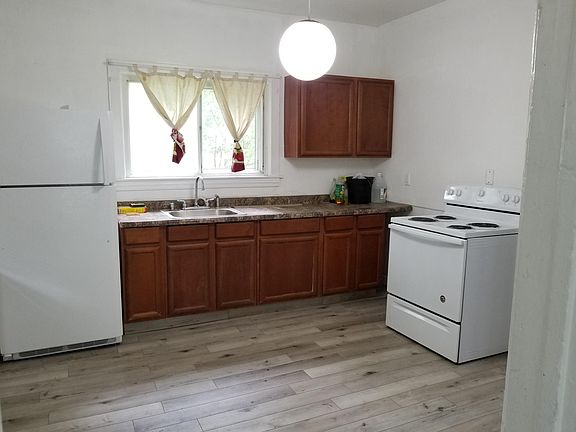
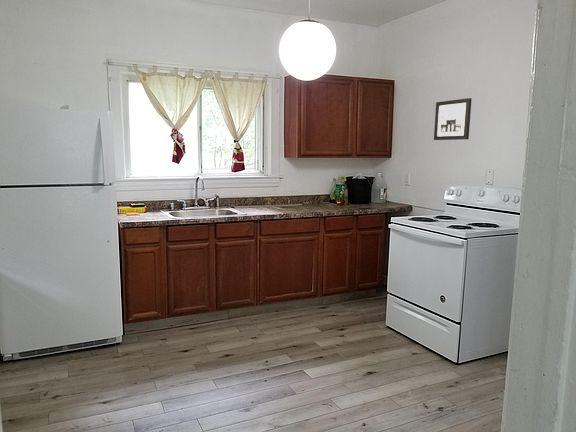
+ wall art (451, 120)
